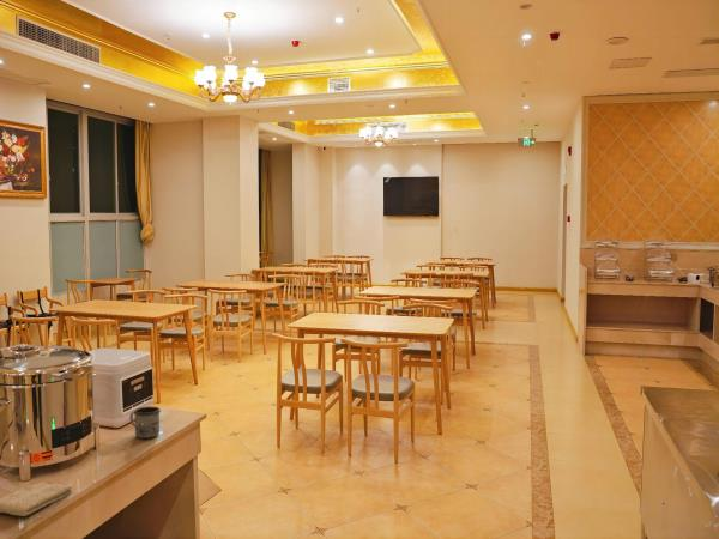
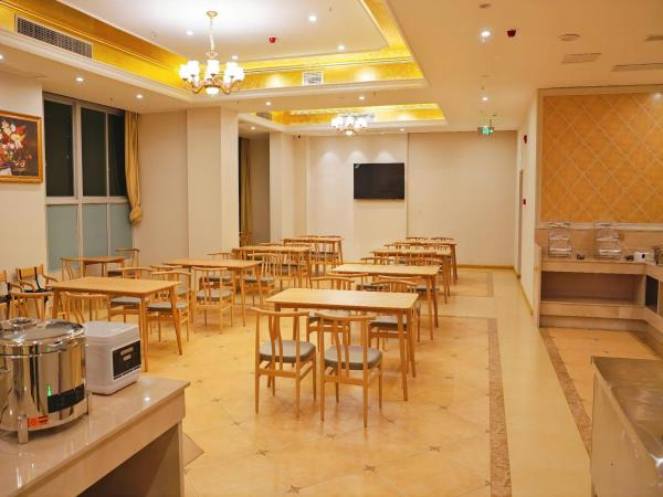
- washcloth (34, 497)
- mug (144, 422)
